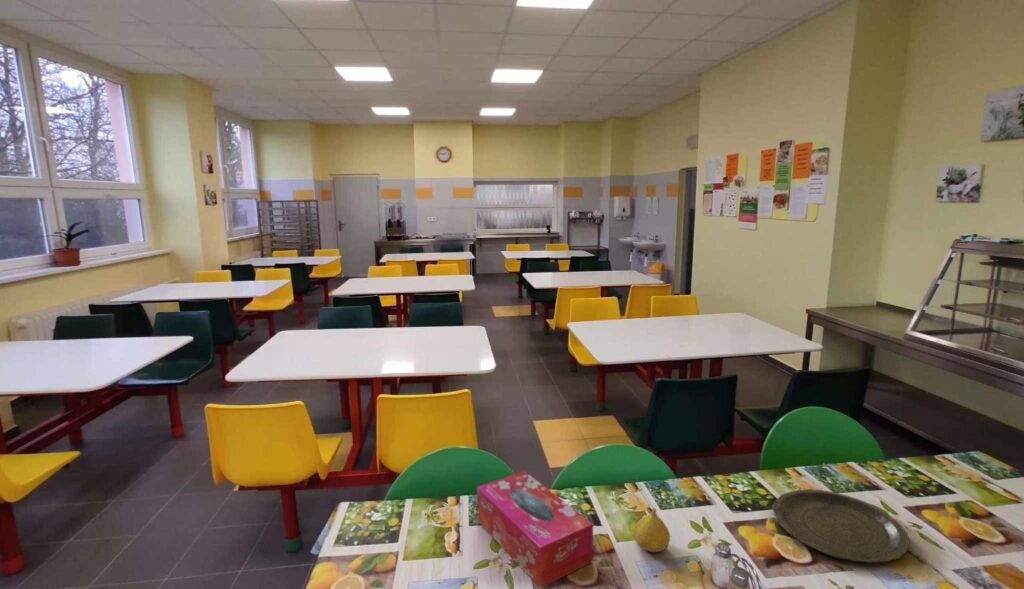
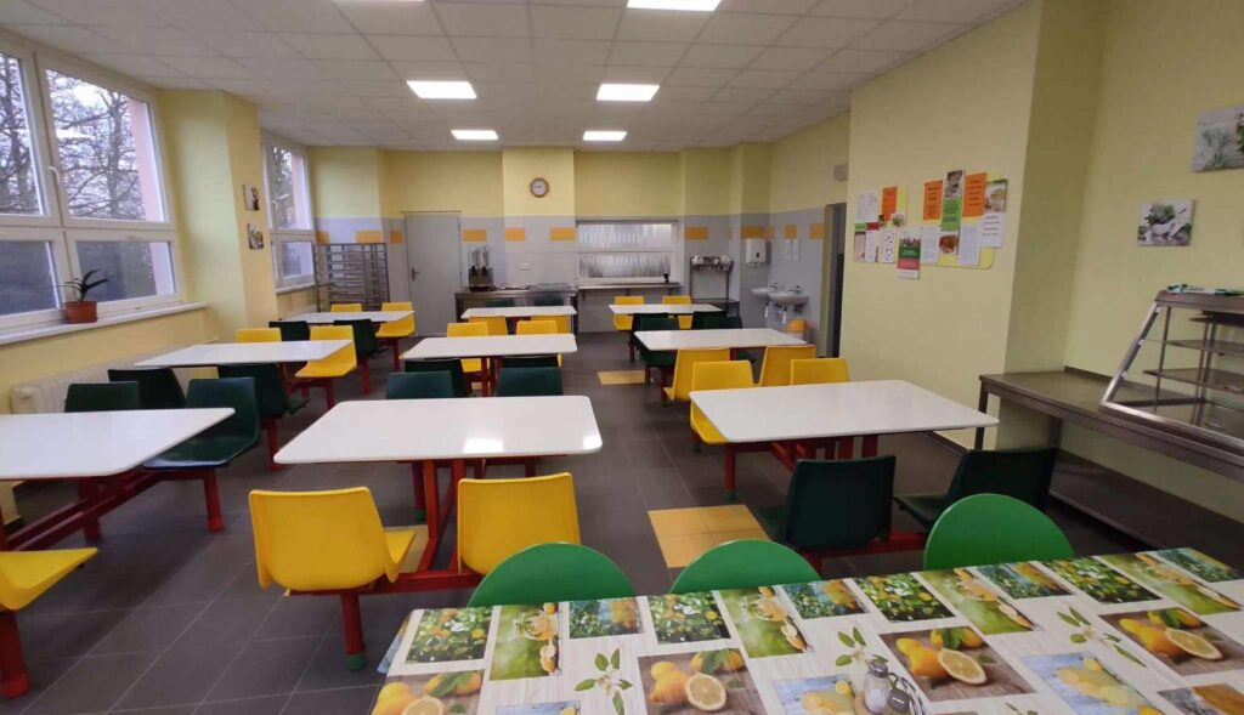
- tissue box (531, 522)
- fruit (652, 528)
- plate (836, 523)
